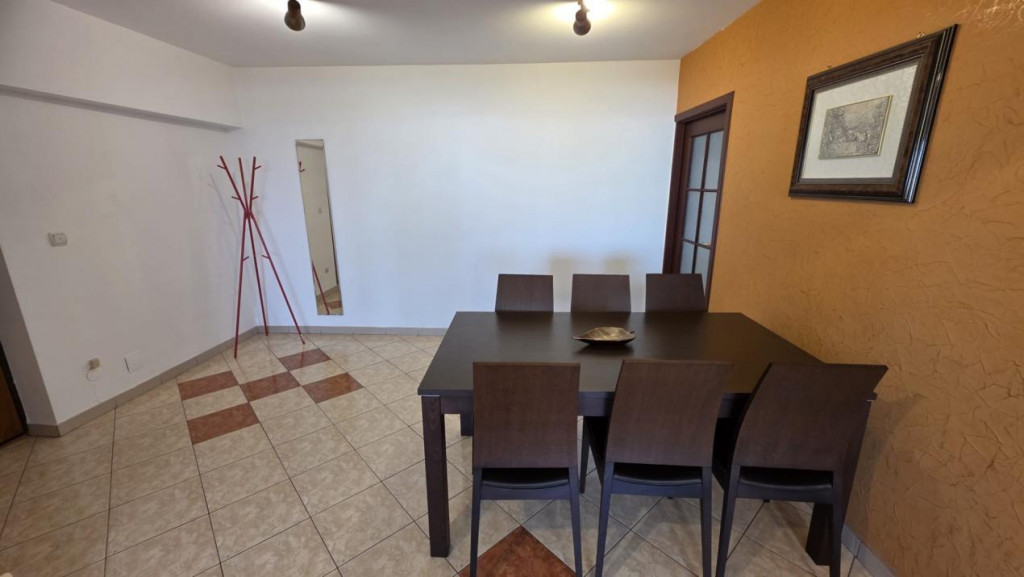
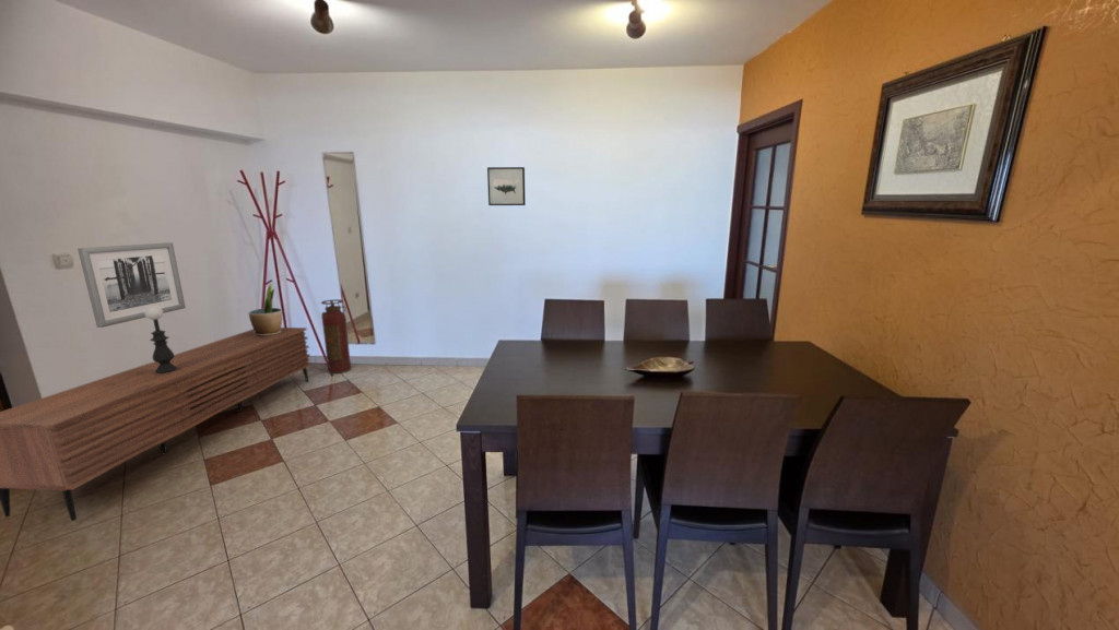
+ fire extinguisher (334, 335)
+ wall art (138, 282)
+ potted plant (264, 309)
+ table lamp (160, 338)
+ sideboard (196, 396)
+ wall art (506, 186)
